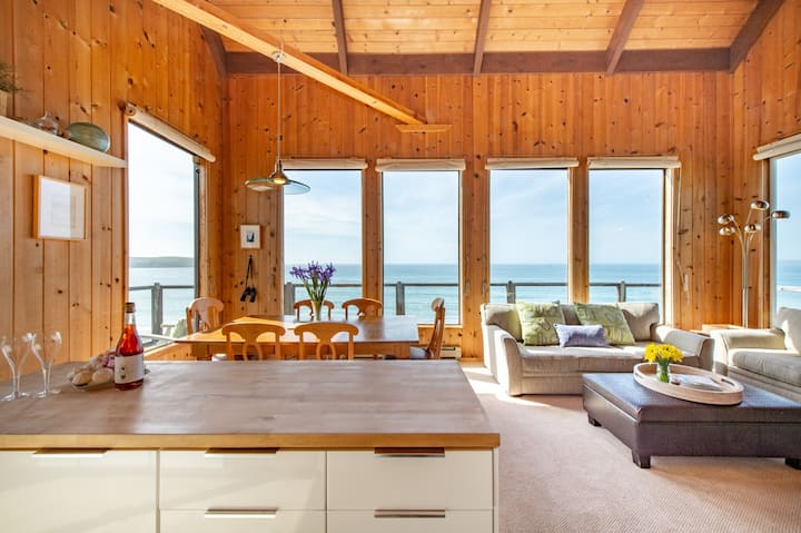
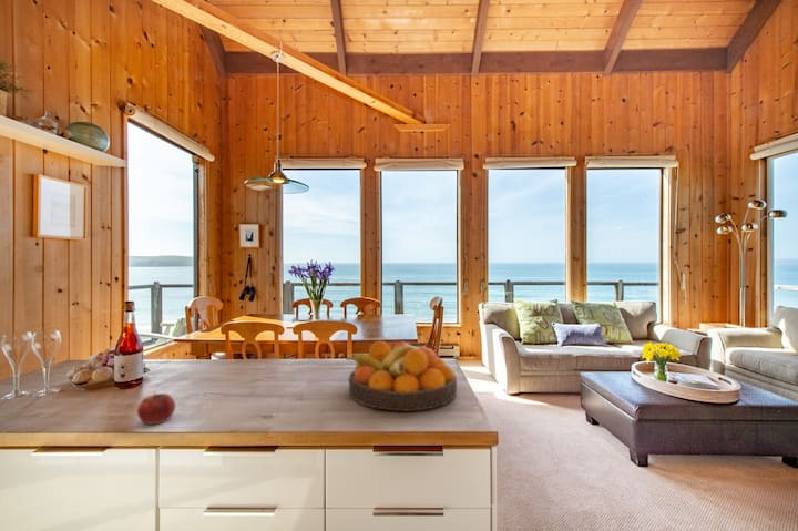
+ apple (156, 405)
+ fruit bowl (402, 367)
